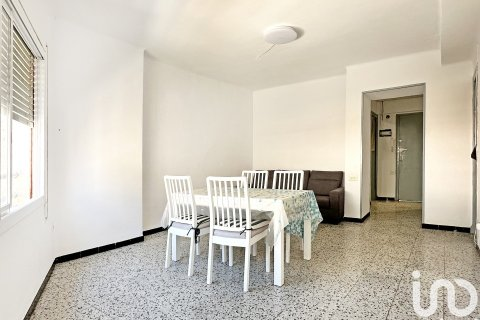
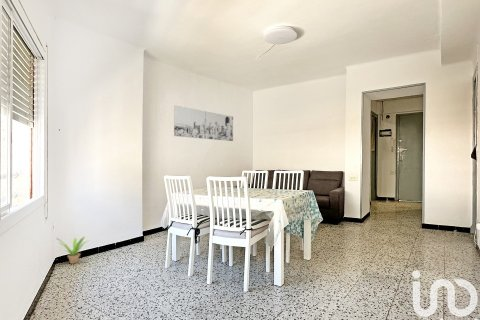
+ wall art (207, 125)
+ potted plant (73, 248)
